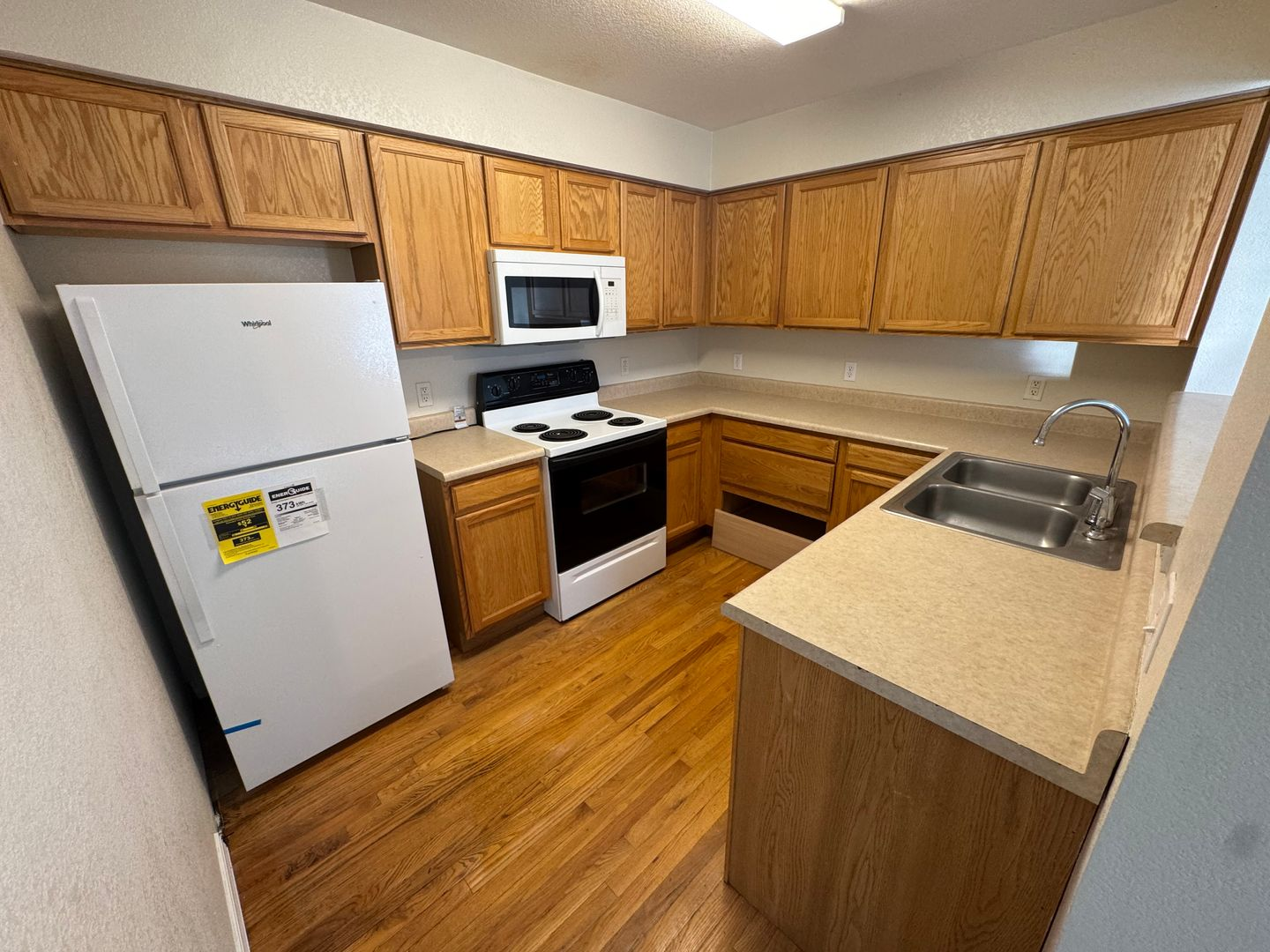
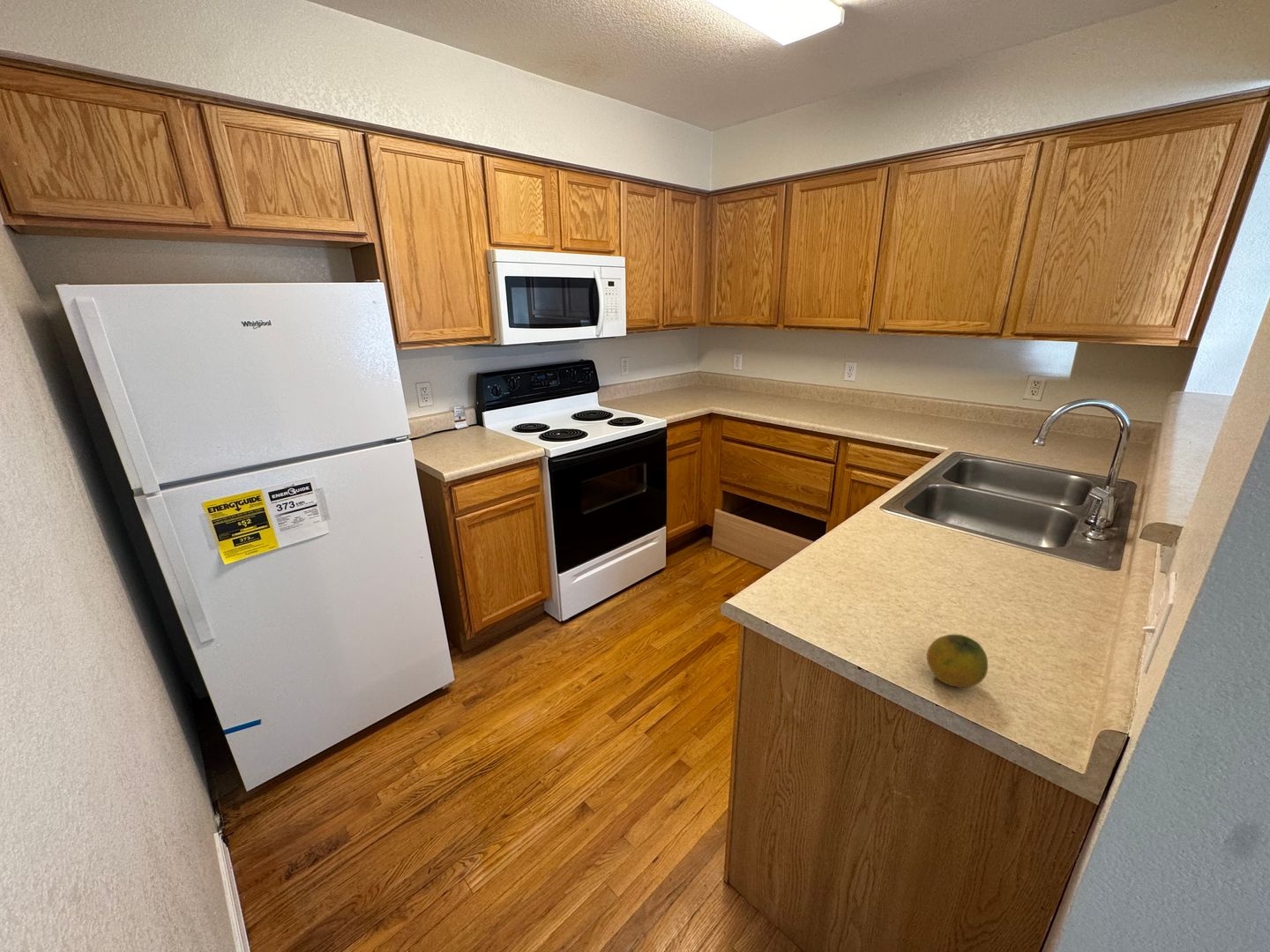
+ fruit (956, 660)
